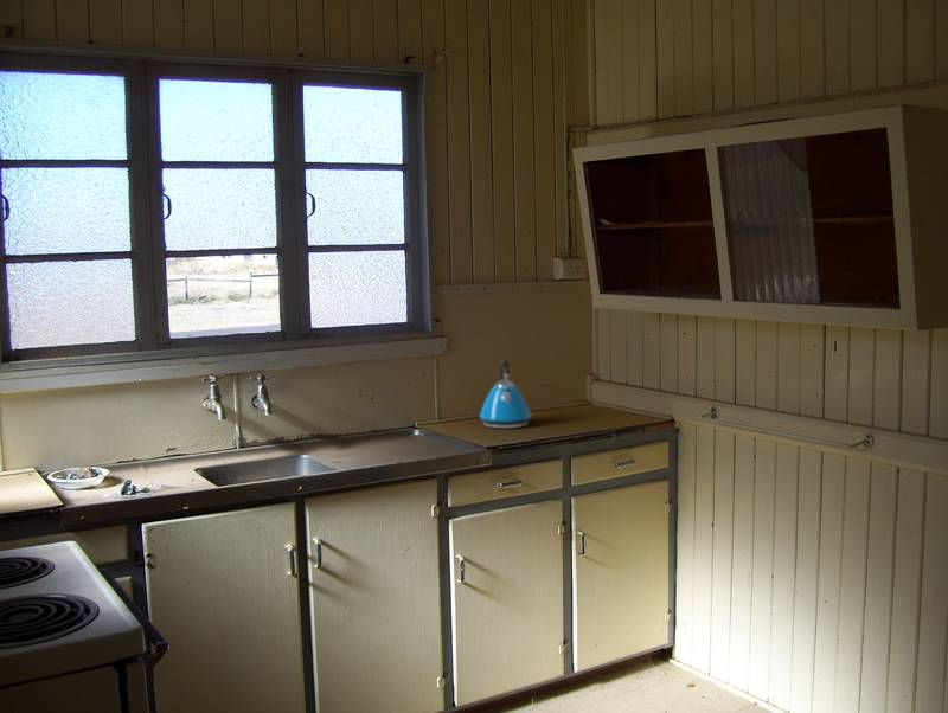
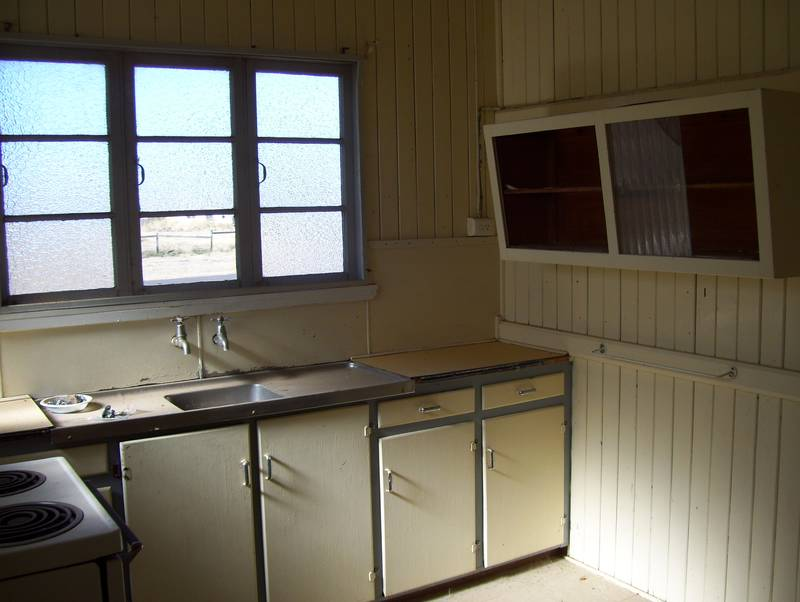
- kettle (505, 391)
